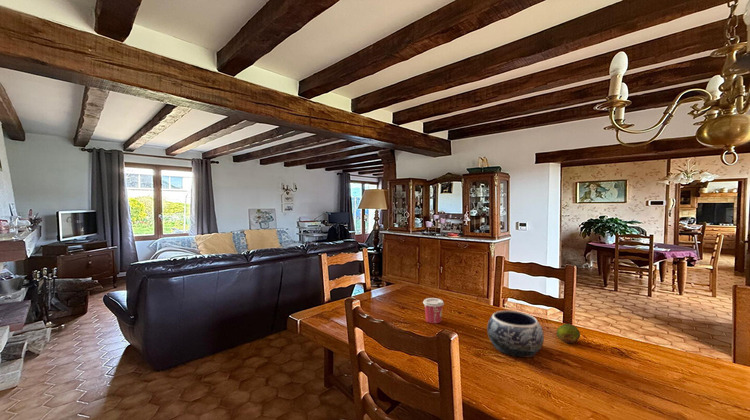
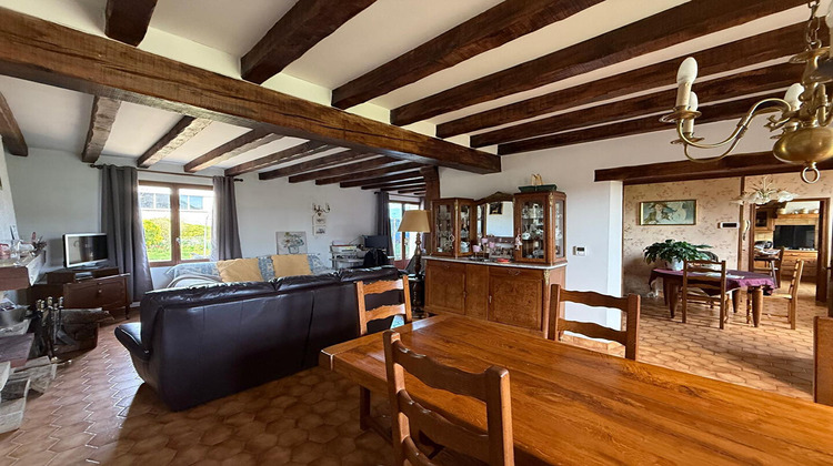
- fruit (568, 332)
- cup (433, 310)
- decorative bowl (514, 332)
